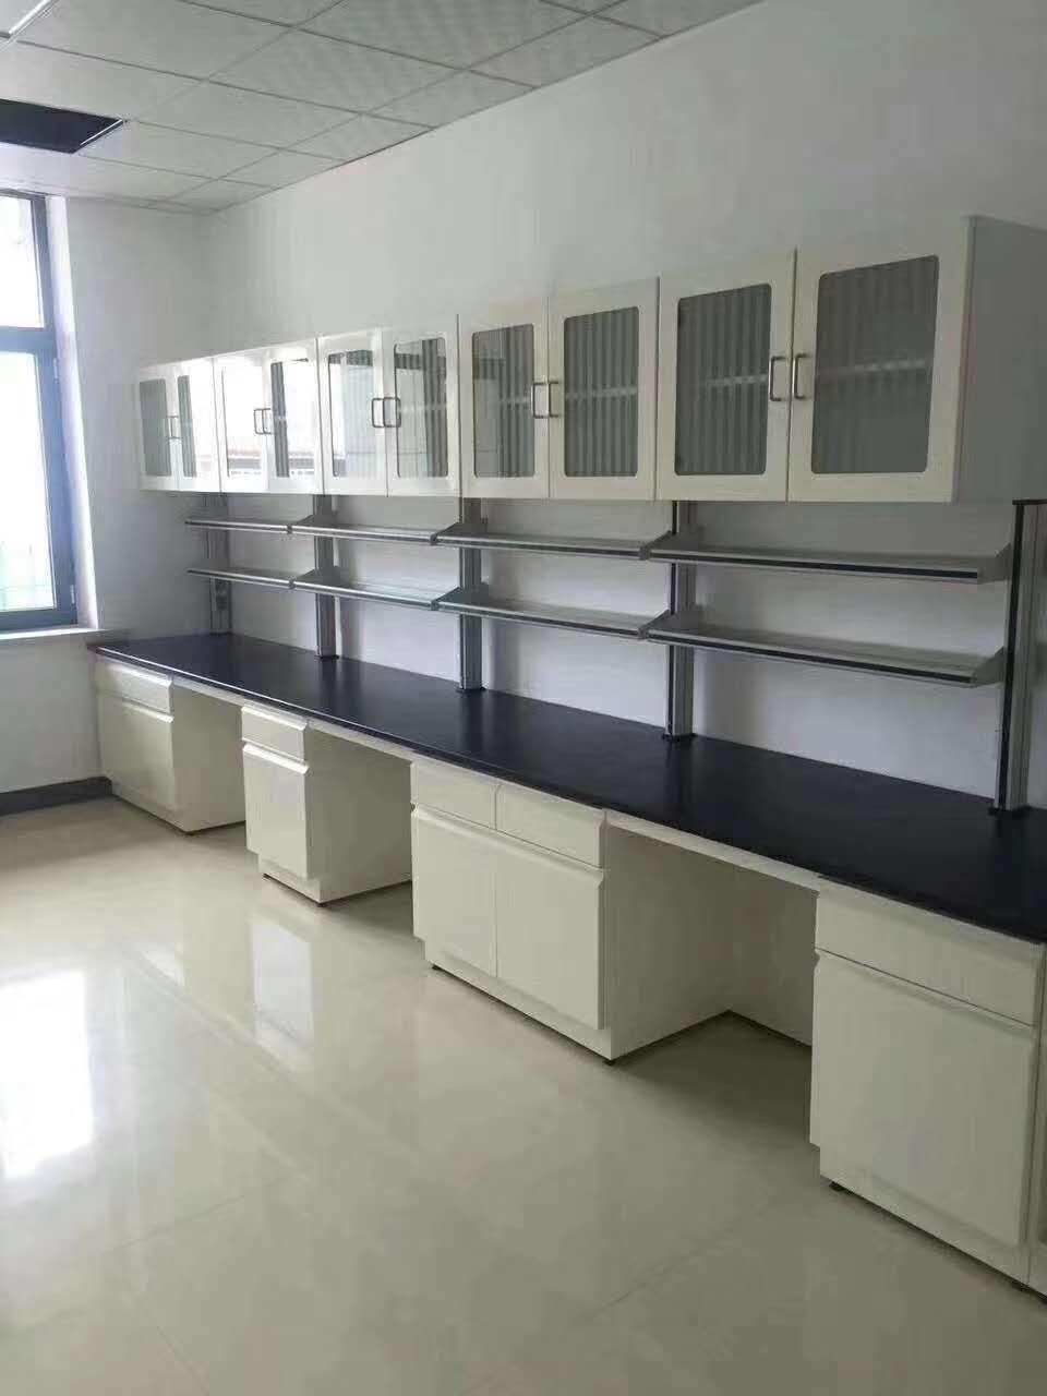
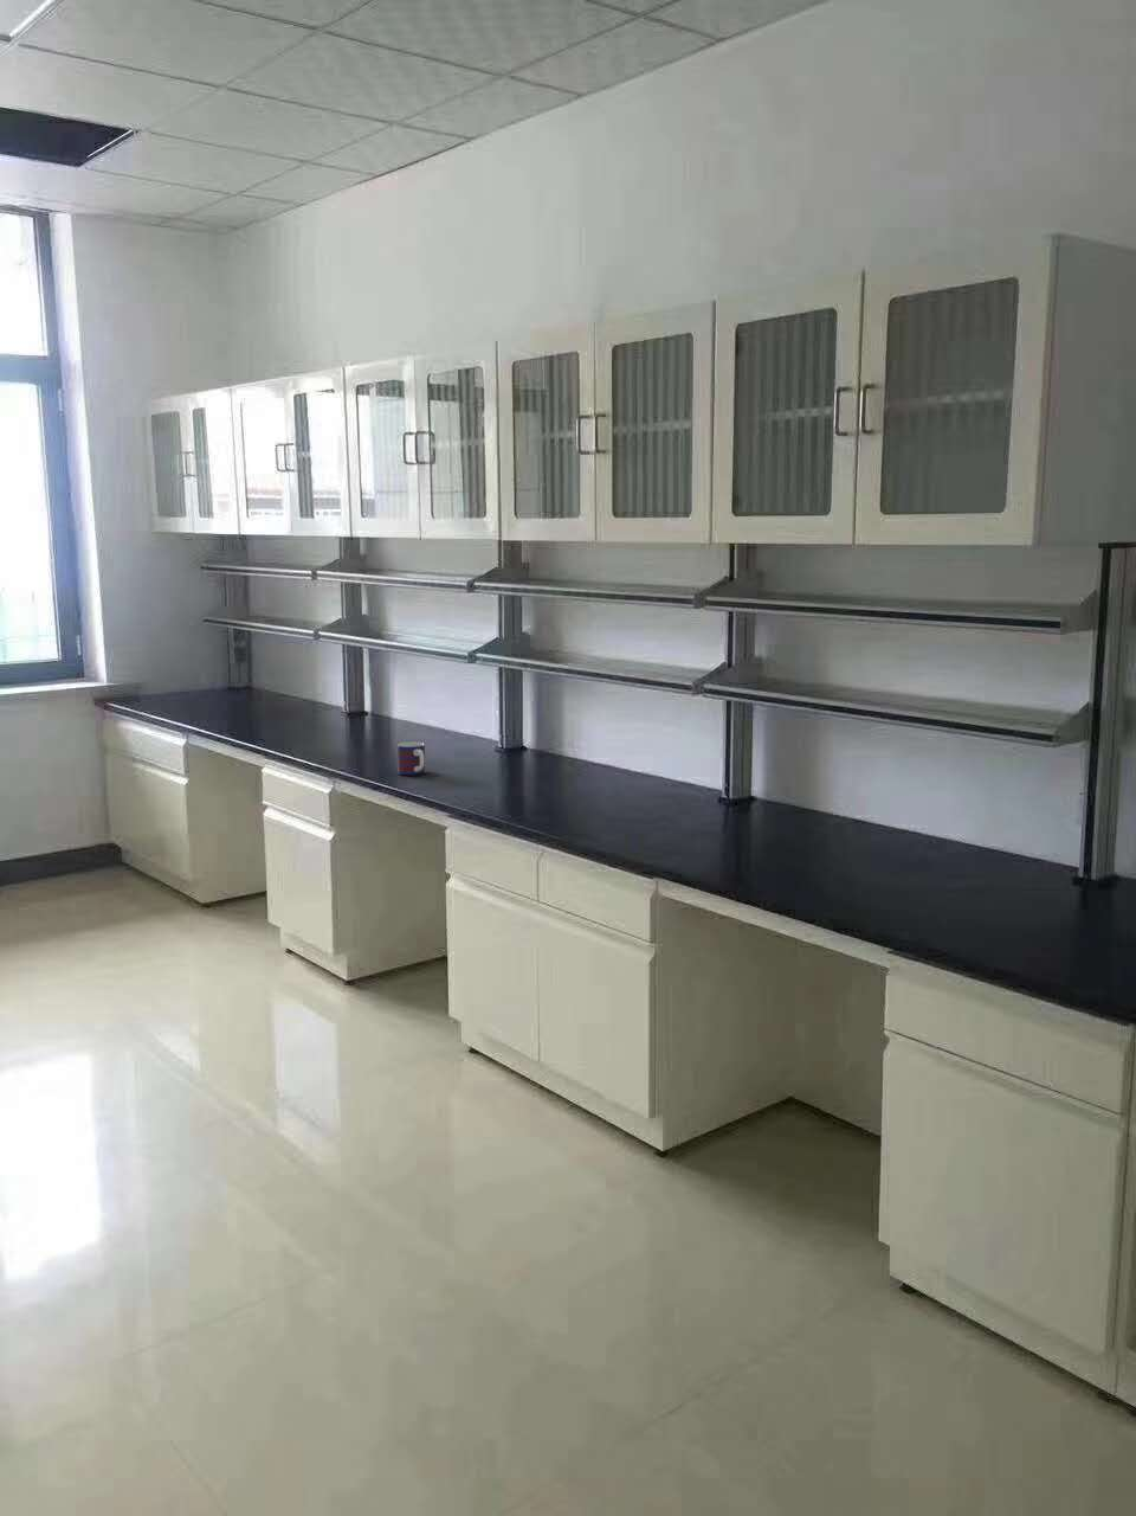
+ mug (414, 759)
